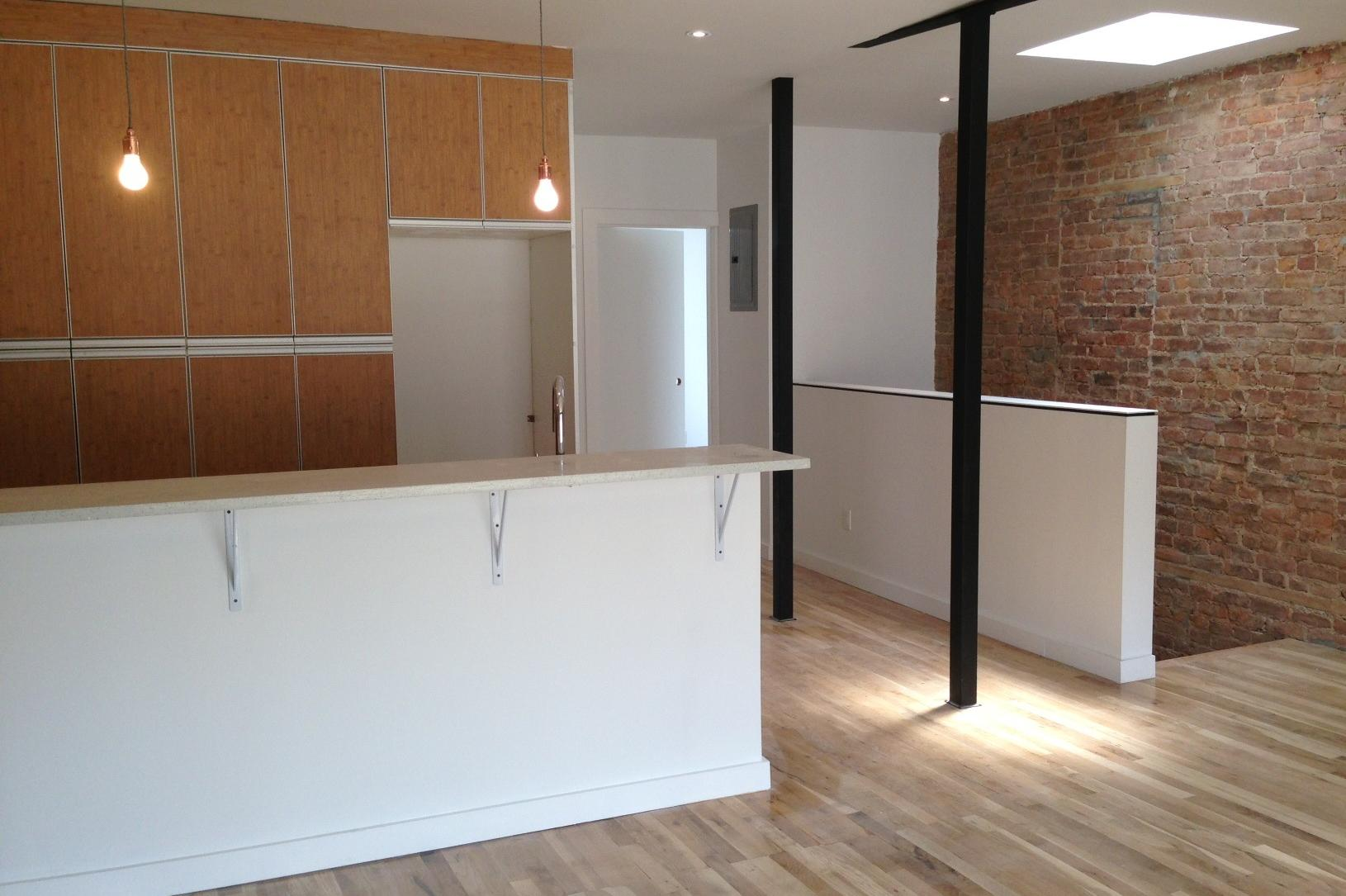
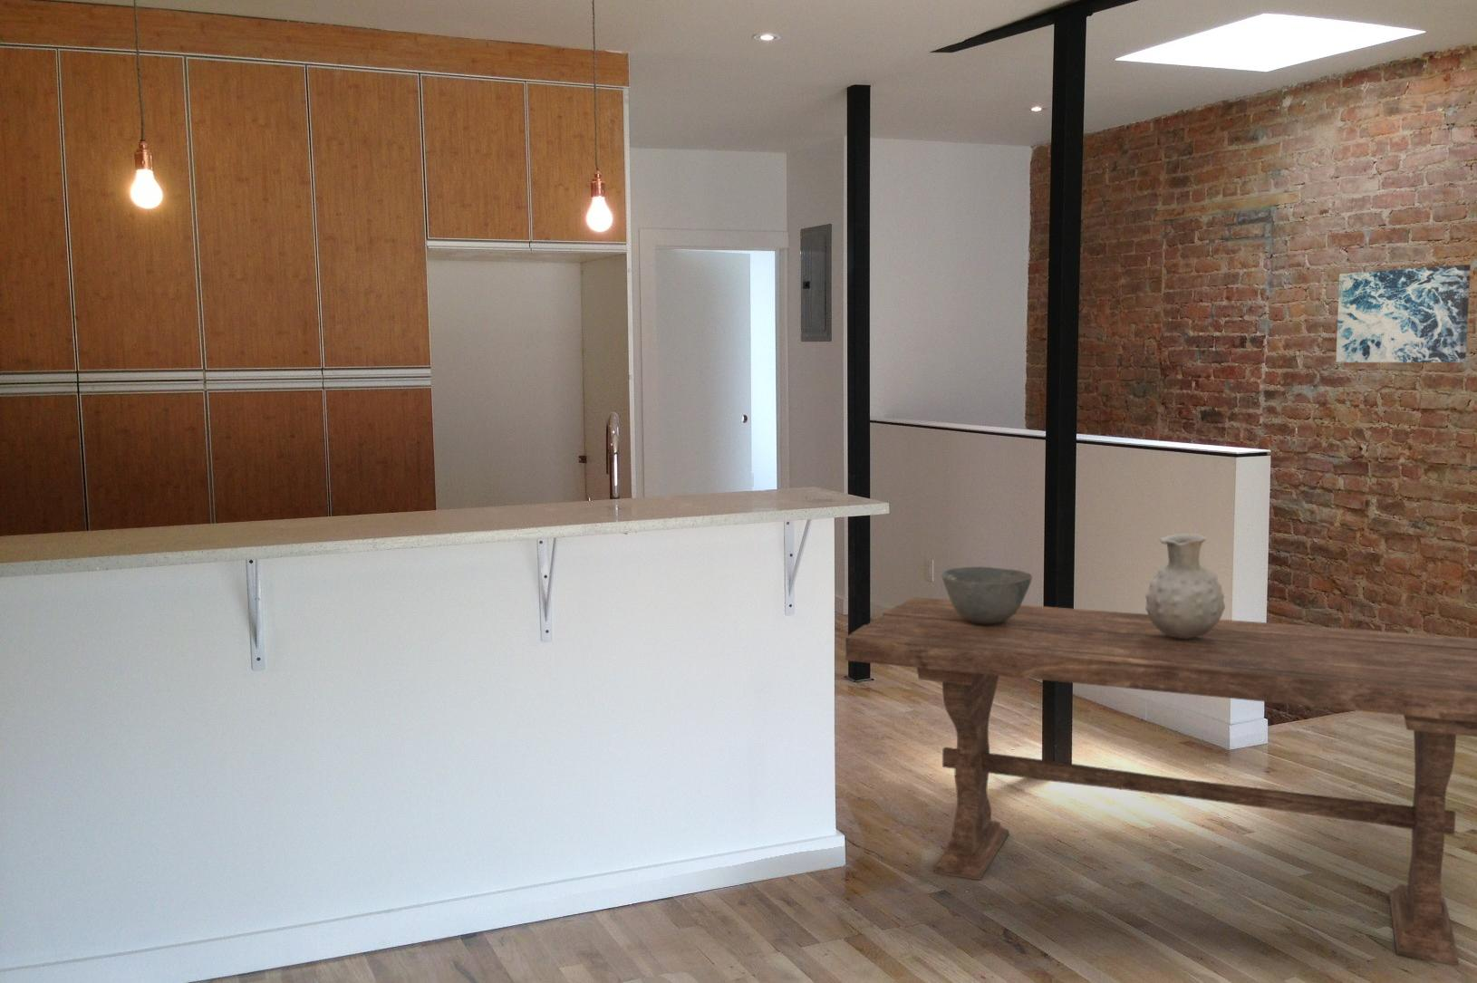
+ dining table (1173, 778)
+ wall art (1399, 316)
+ bowl (985, 598)
+ vase (1184, 586)
